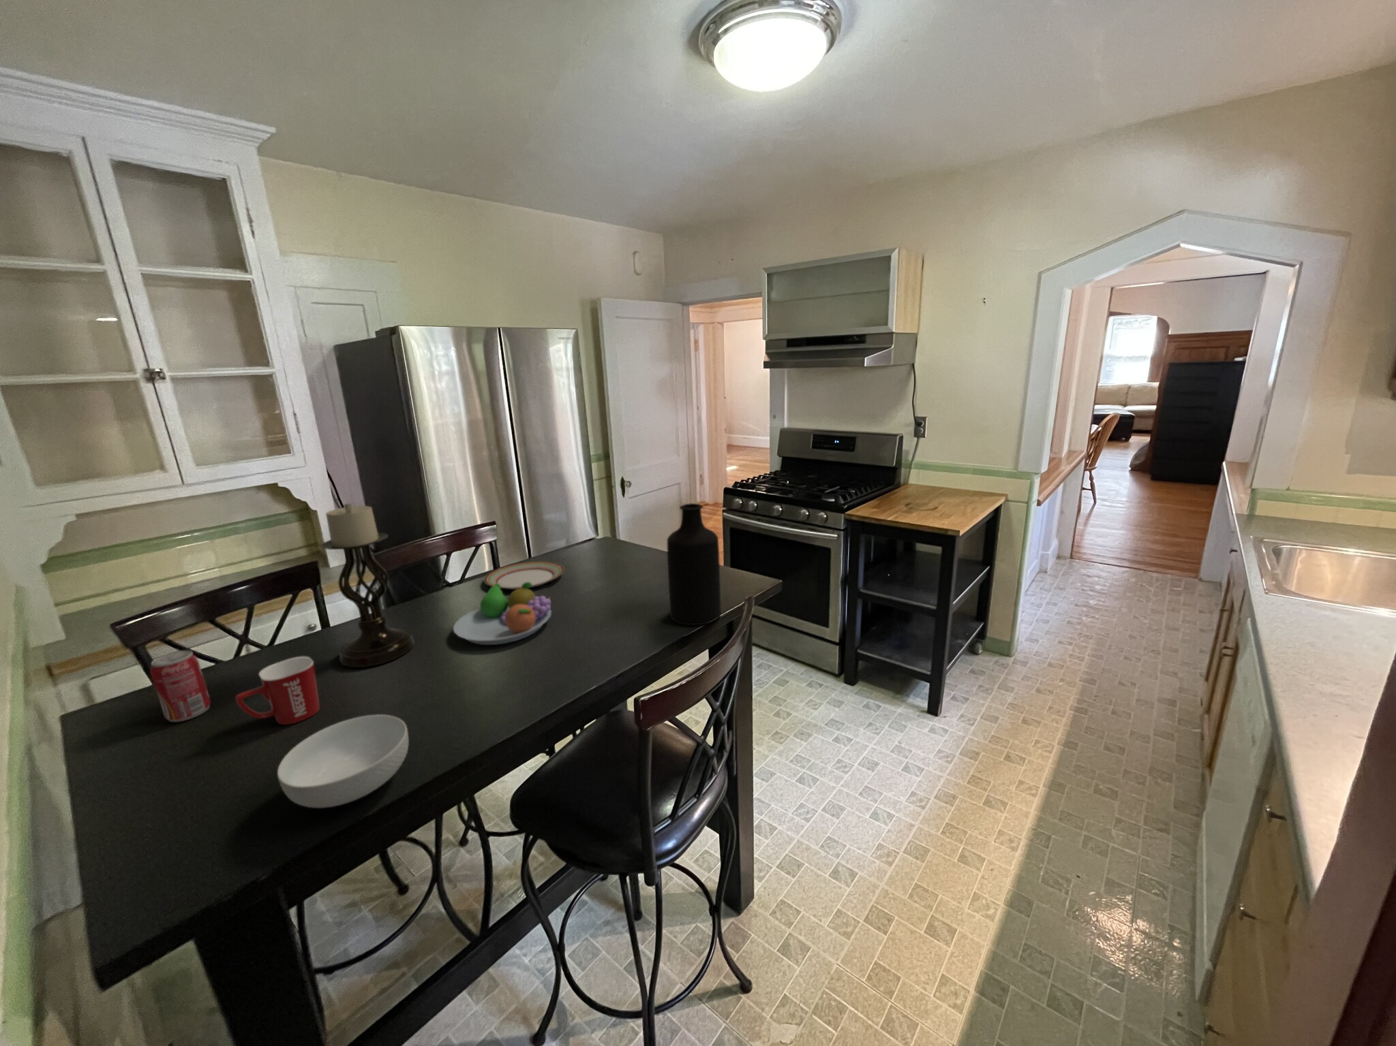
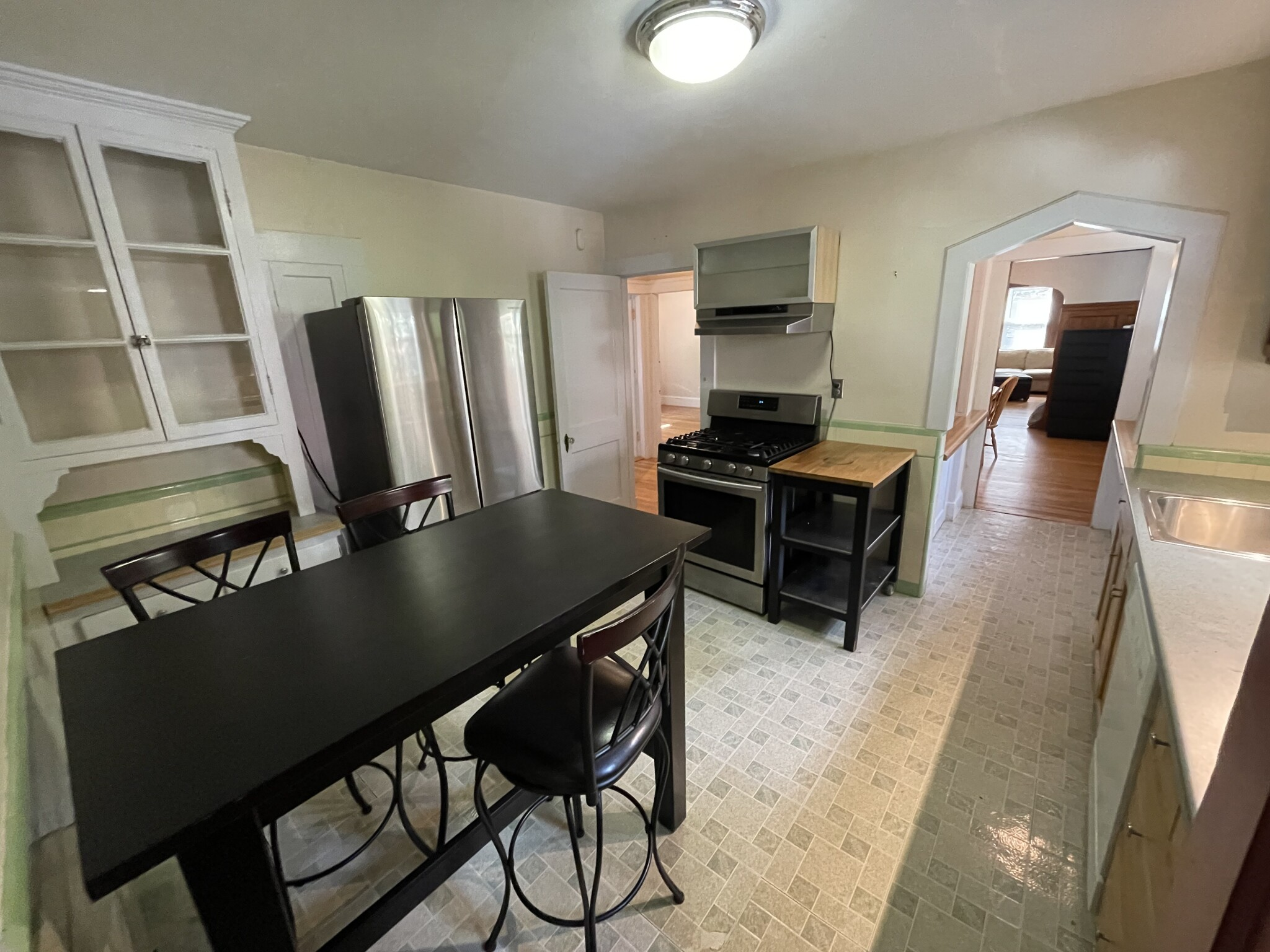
- plate (524, 577)
- bottle (694, 561)
- beverage can (180, 686)
- candle holder (364, 580)
- mug (279, 696)
- cereal bowl (350, 766)
- fruit bowl (503, 609)
